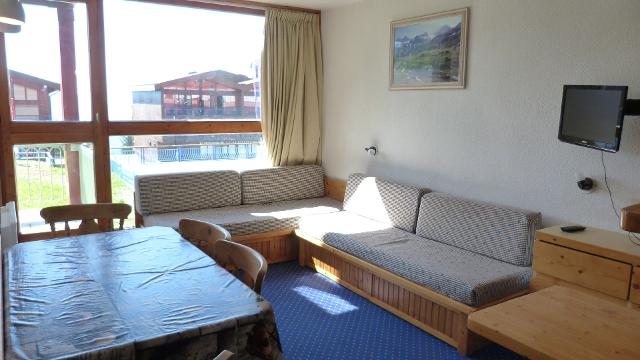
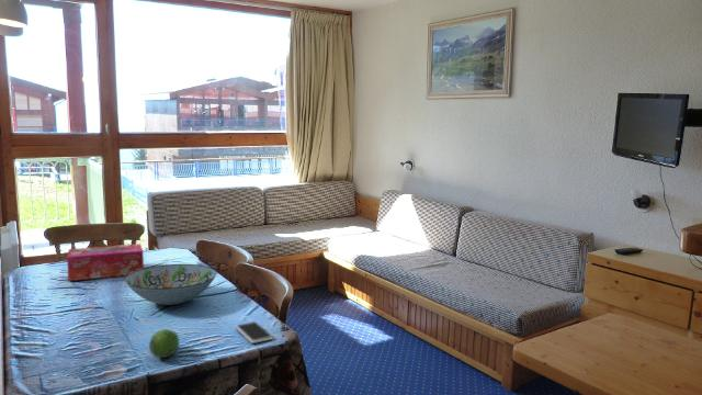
+ decorative bowl (172, 287)
+ fruit (163, 342)
+ tissue box (105, 261)
+ smartphone (253, 331)
